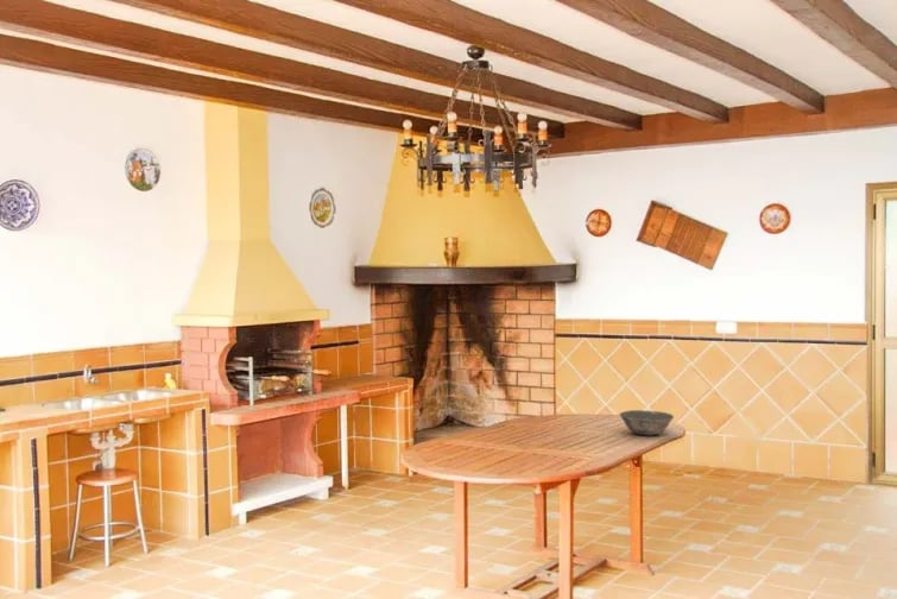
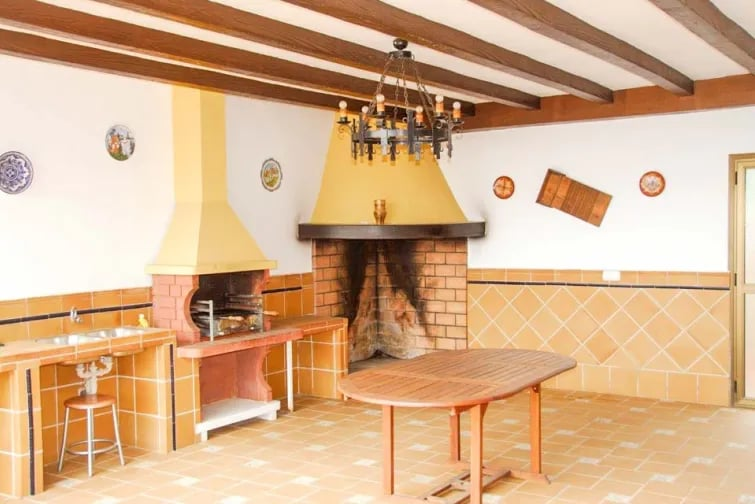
- bowl (646, 423)
